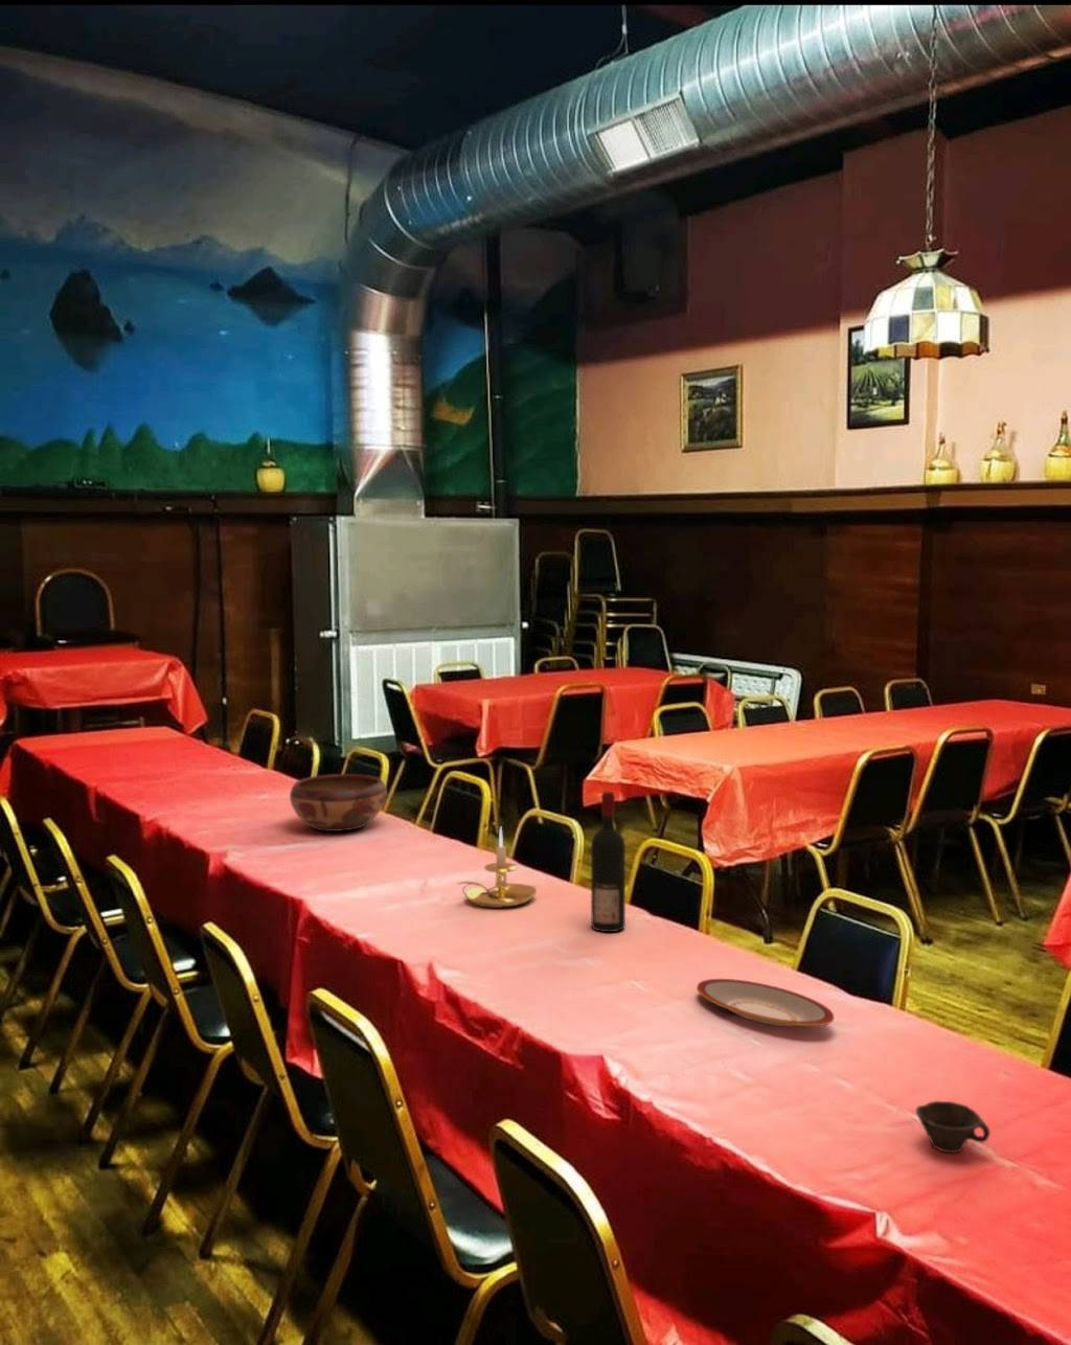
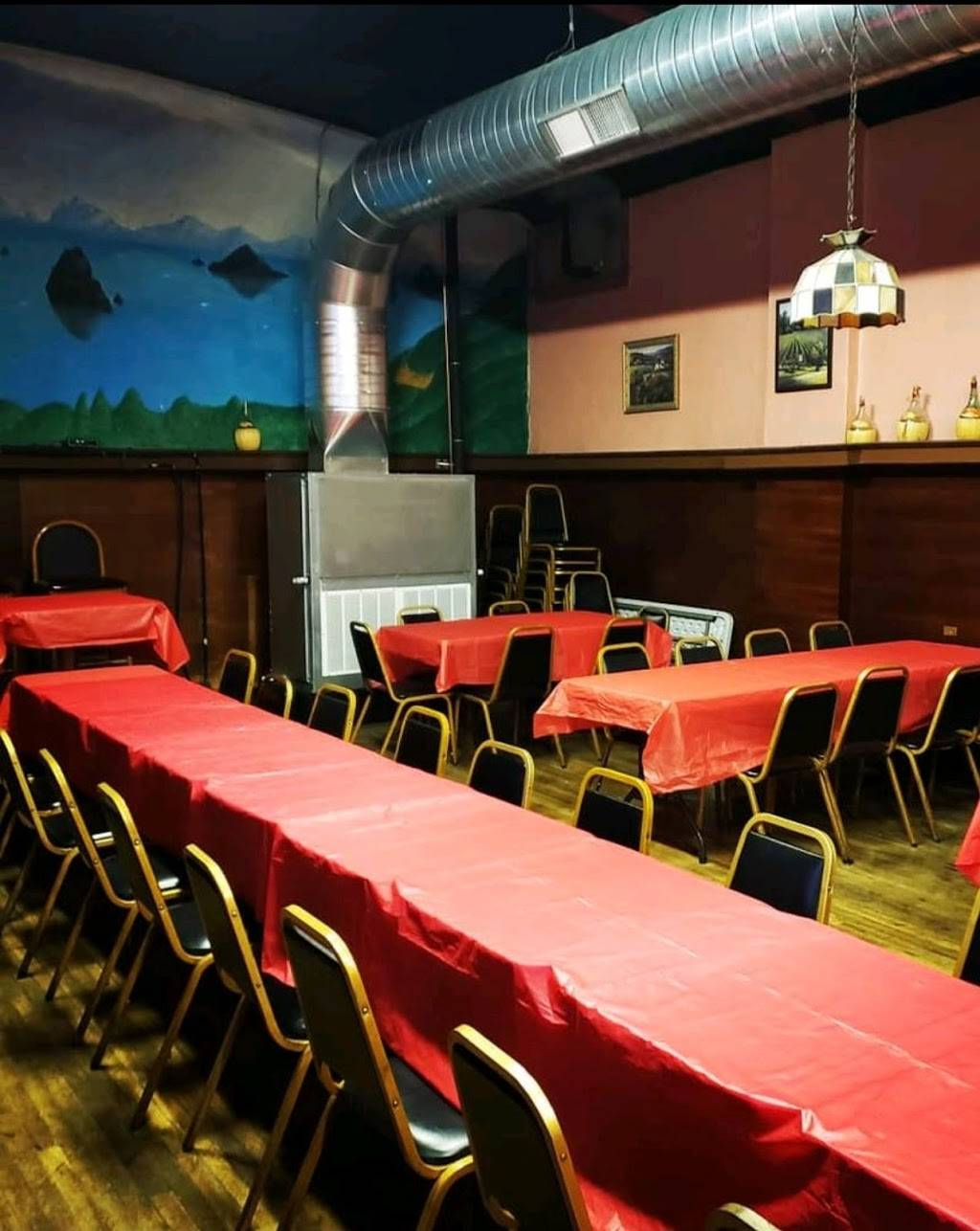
- cup (951, 1131)
- plate (763, 1006)
- candle holder (496, 864)
- decorative bowl (339, 803)
- alcohol (608, 860)
